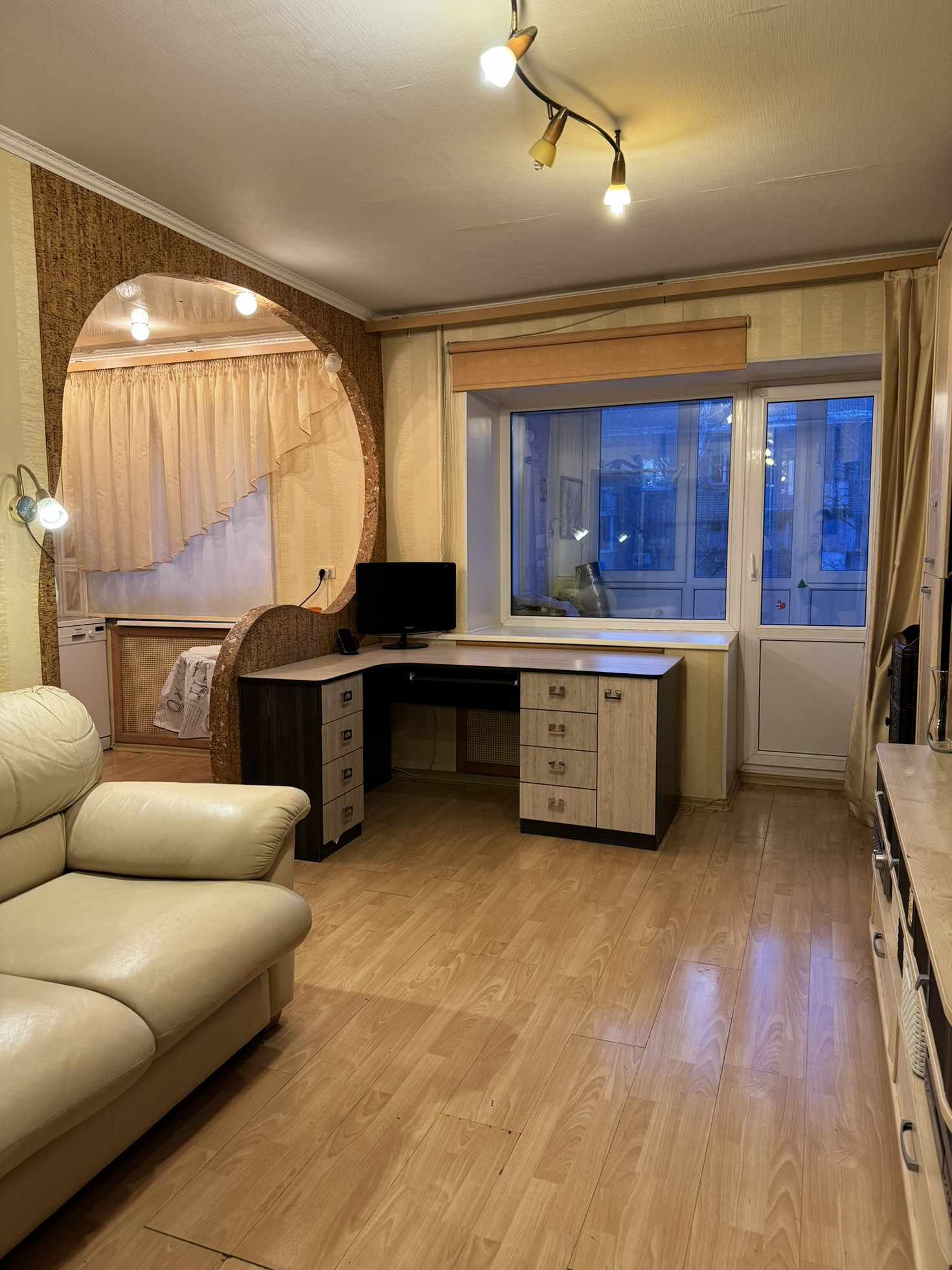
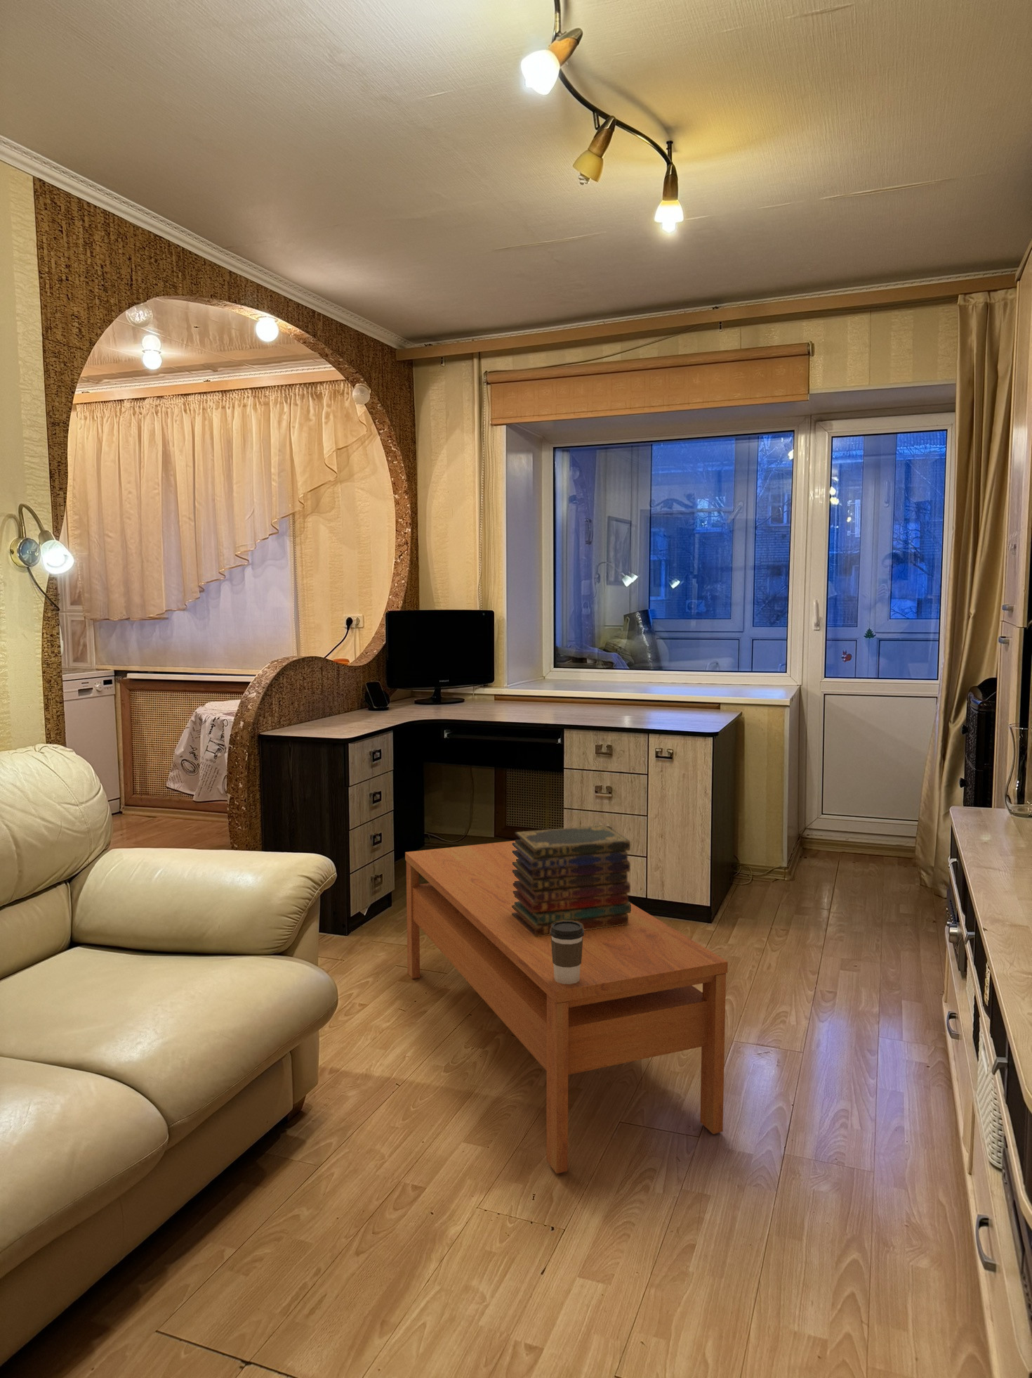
+ coffee cup (567, 952)
+ book stack (570, 877)
+ coffee table (538, 968)
